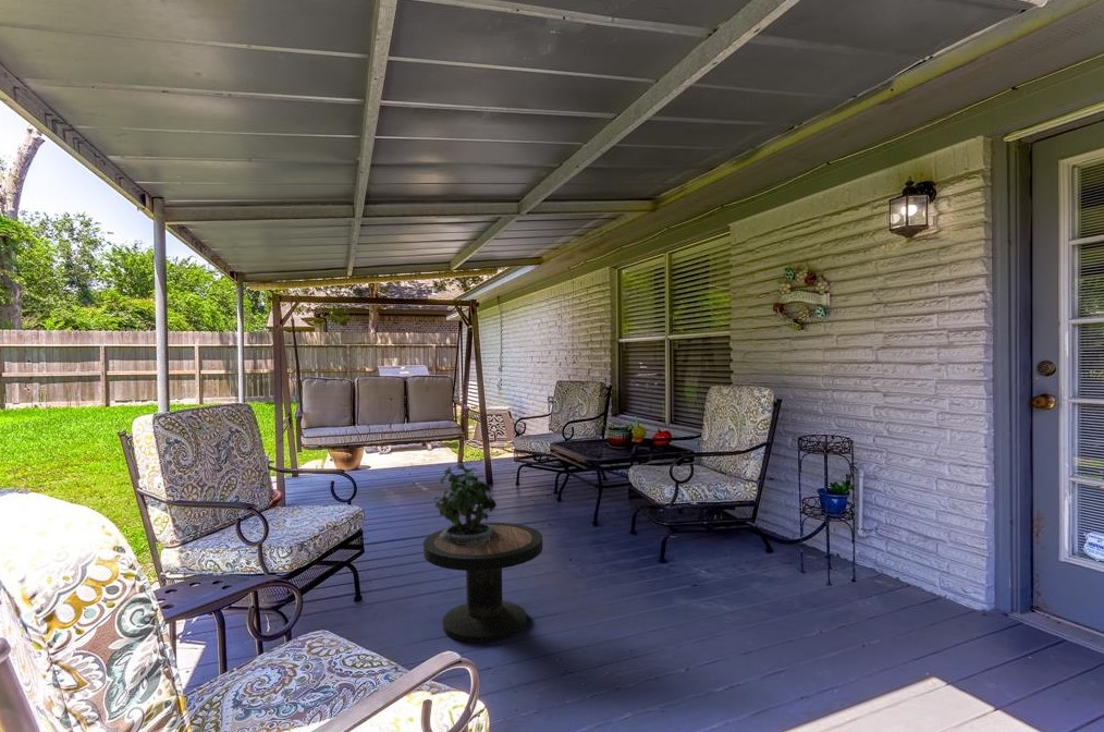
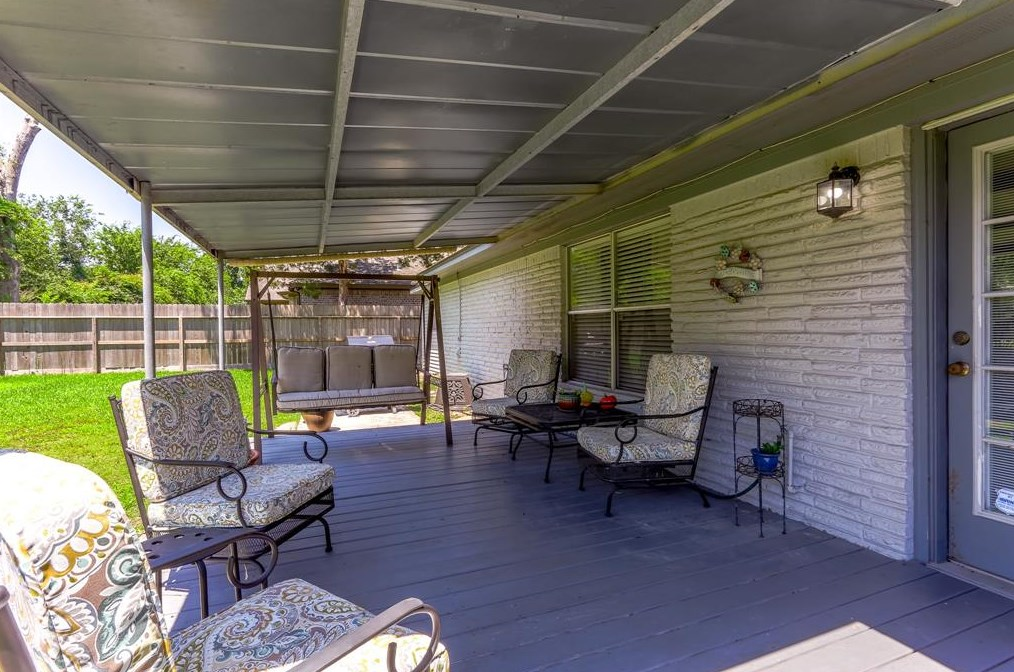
- side table (483, 580)
- potted plant (465, 498)
